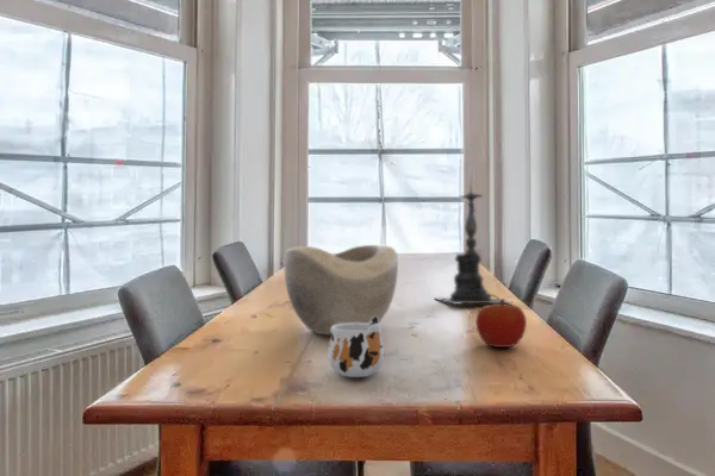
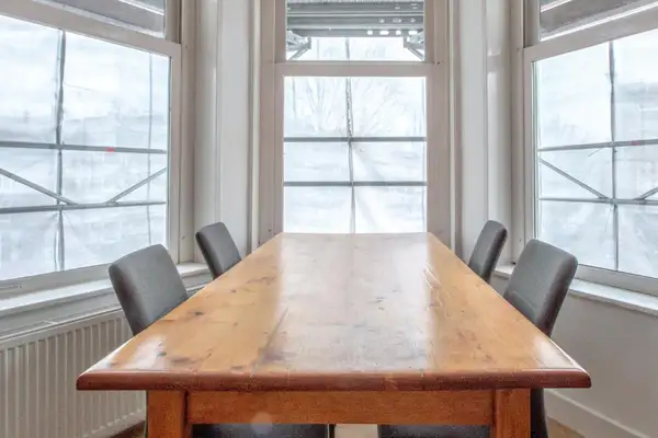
- fruit (500, 320)
- candle holder (471, 238)
- mug (356, 344)
- decorative bowl (341, 287)
